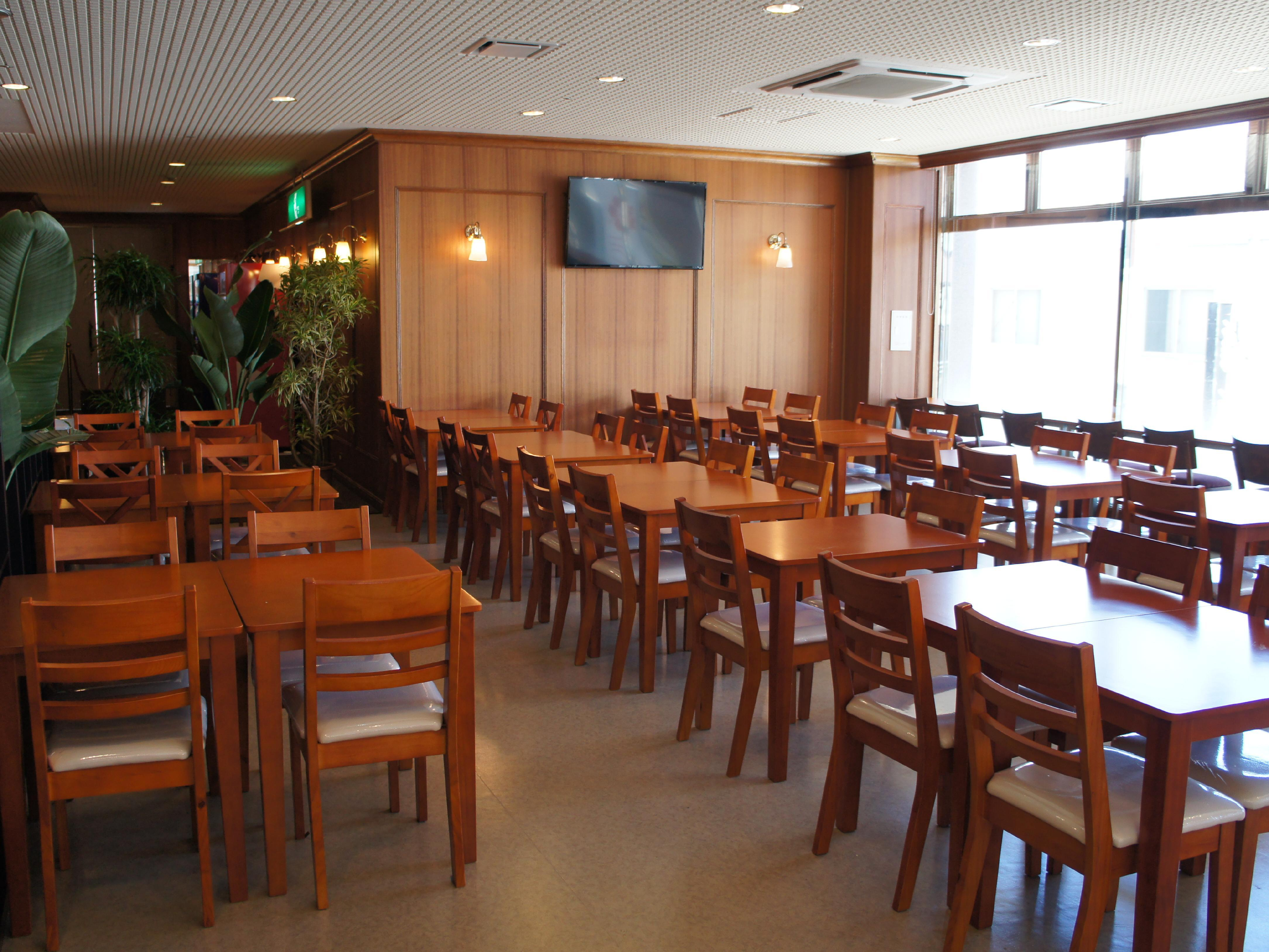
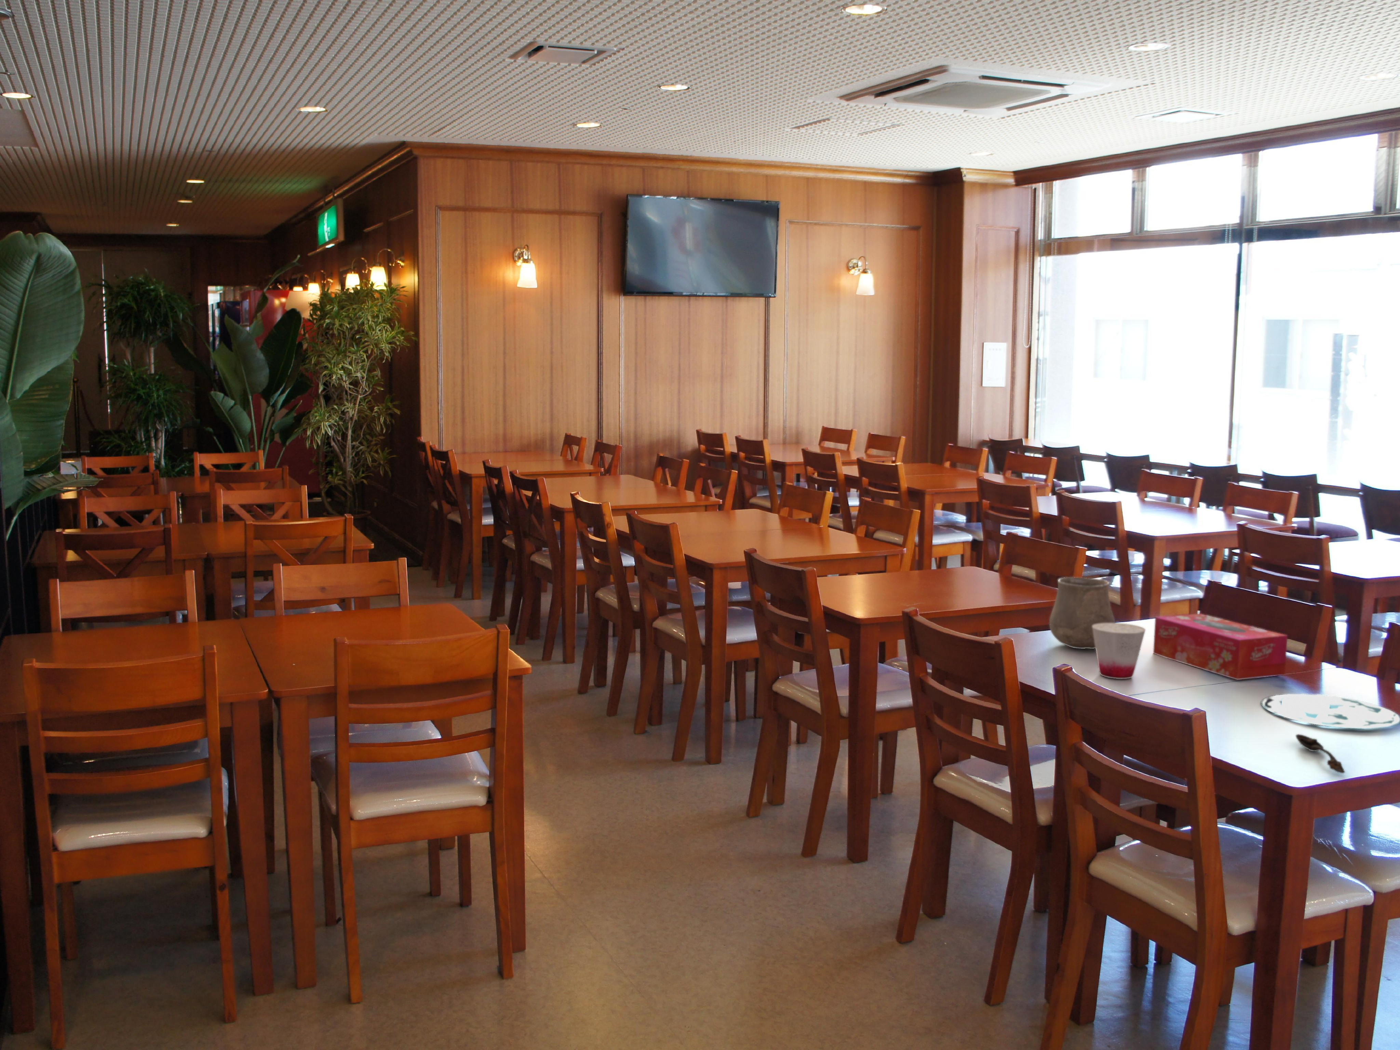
+ spoon (1318, 751)
+ tissue box (1218, 645)
+ plate (1329, 705)
+ ceramic cup (1081, 613)
+ cup (1118, 652)
